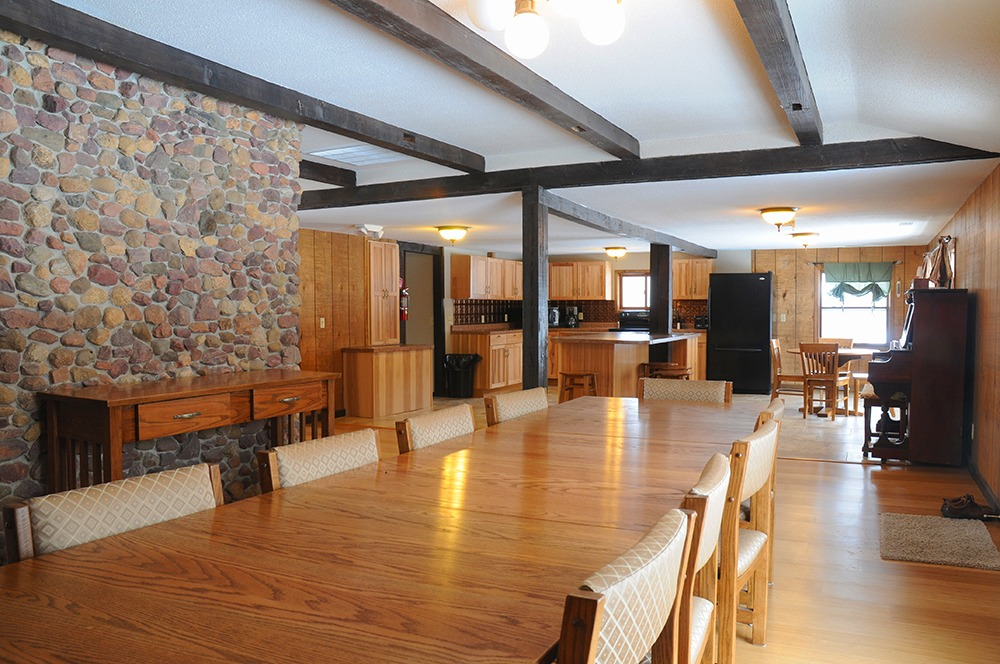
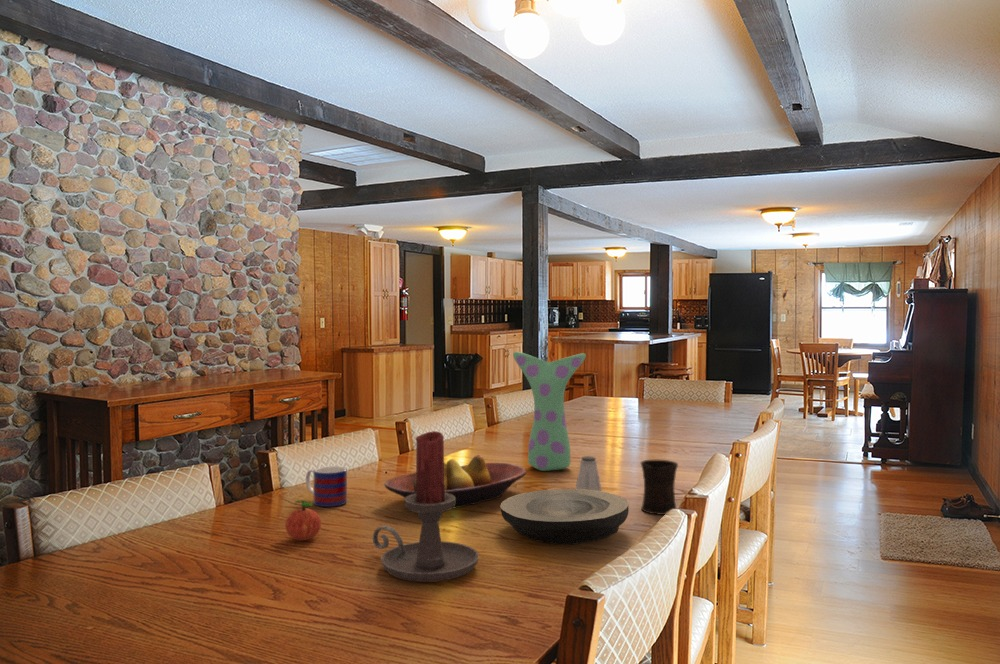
+ apple (303, 519)
+ plate (563, 516)
+ mug (659, 485)
+ fruit bowl (458, 478)
+ mug (324, 485)
+ candle holder (419, 498)
+ vase (549, 410)
+ saltshaker (588, 476)
